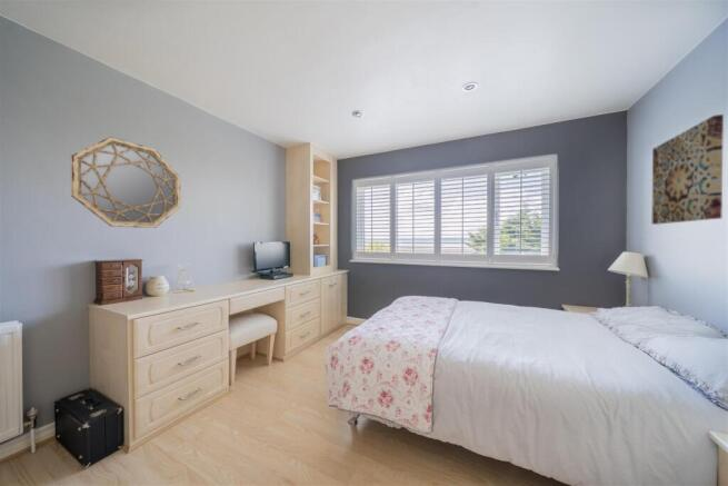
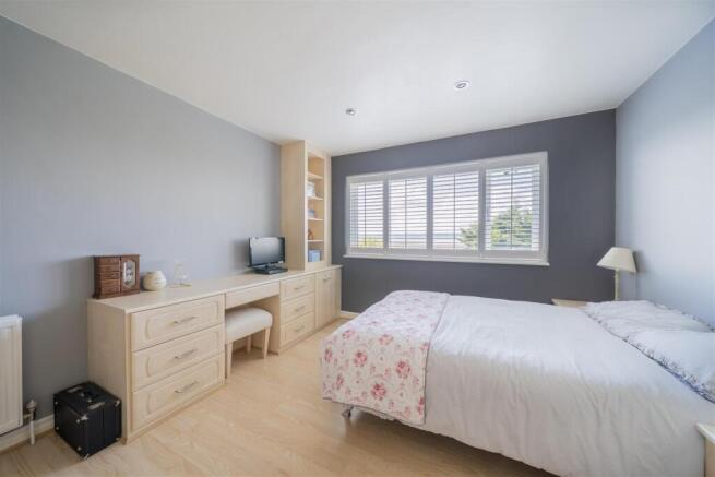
- wall art (681, 178)
- home mirror (133, 185)
